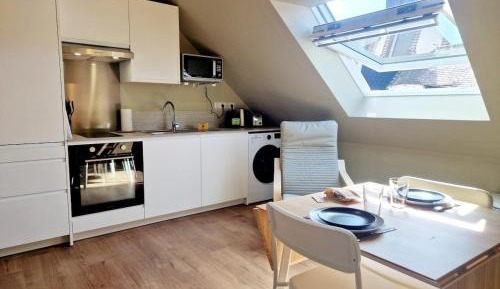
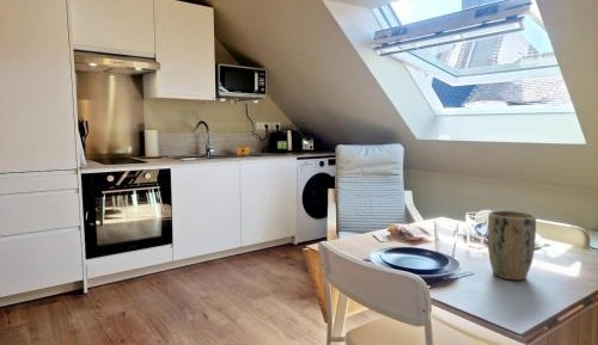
+ plant pot (509, 245)
